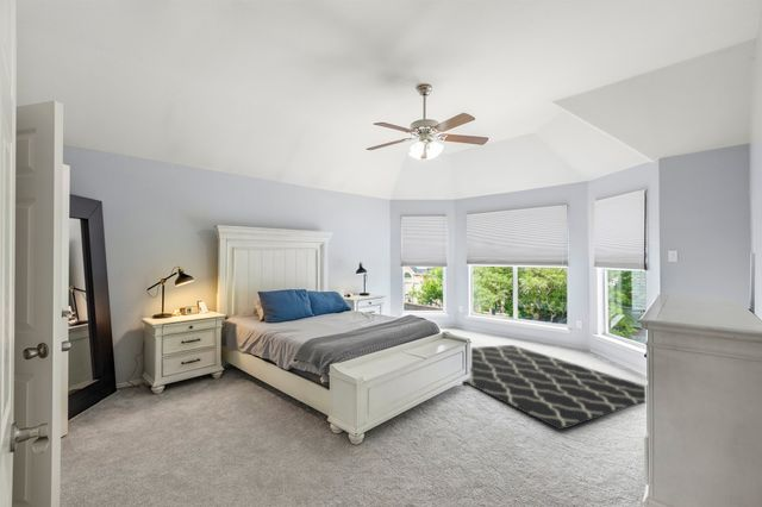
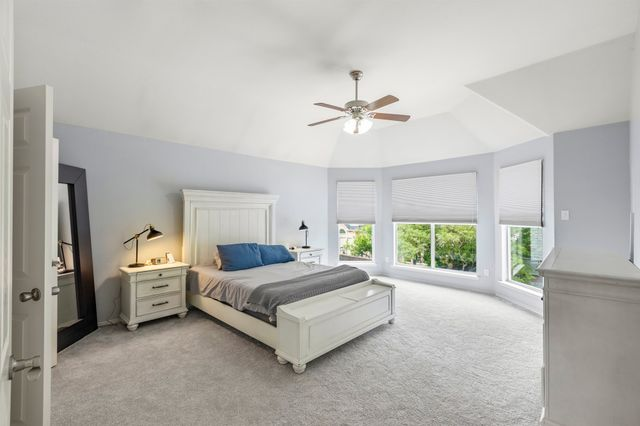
- rug (514, 369)
